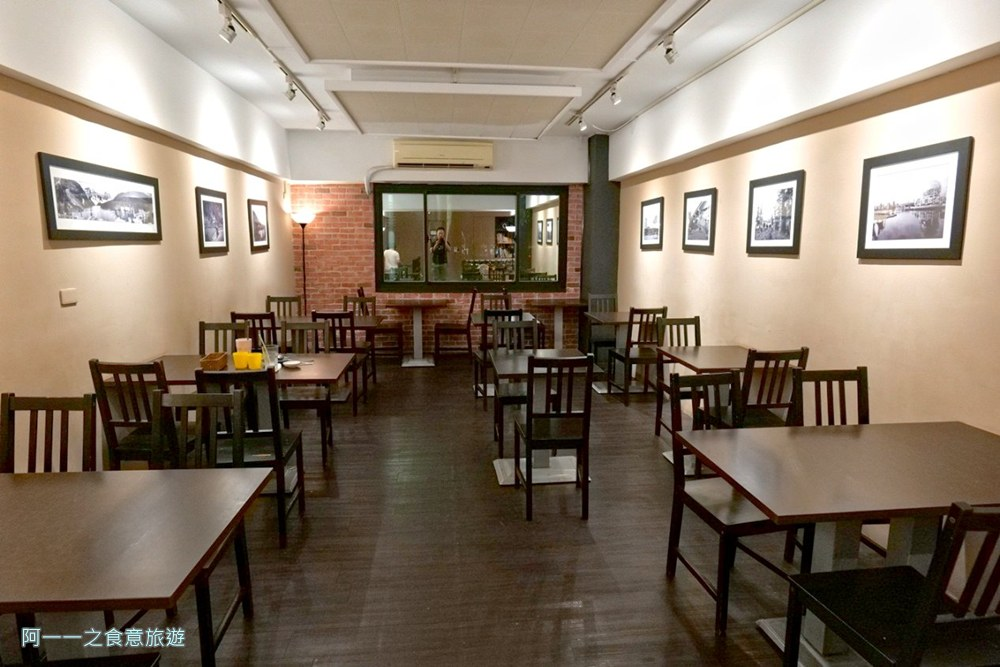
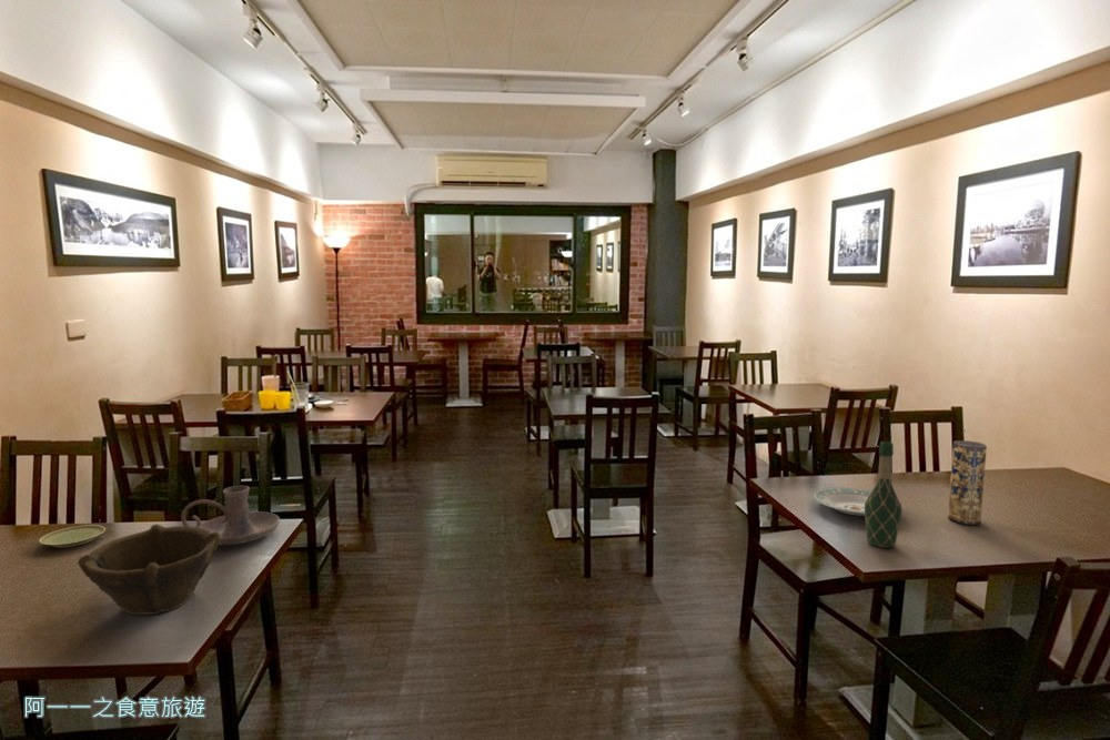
+ plate (73, 537)
+ bowl (153, 571)
+ vase (967, 481)
+ plate (855, 504)
+ wine bottle (884, 493)
+ candle holder (229, 513)
